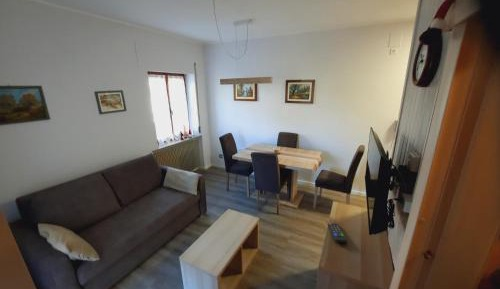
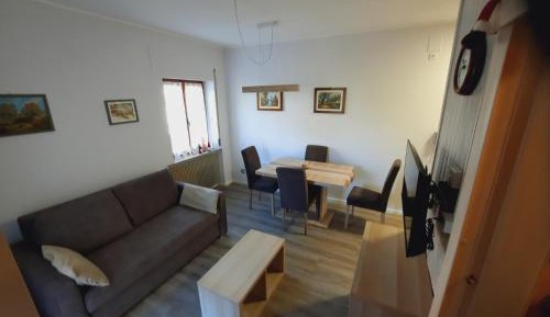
- remote control (336, 232)
